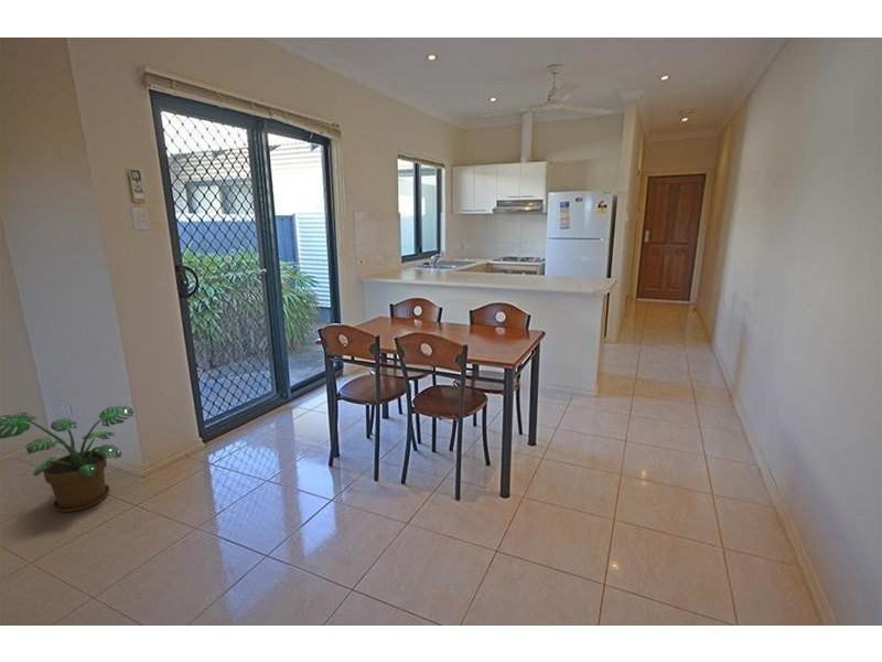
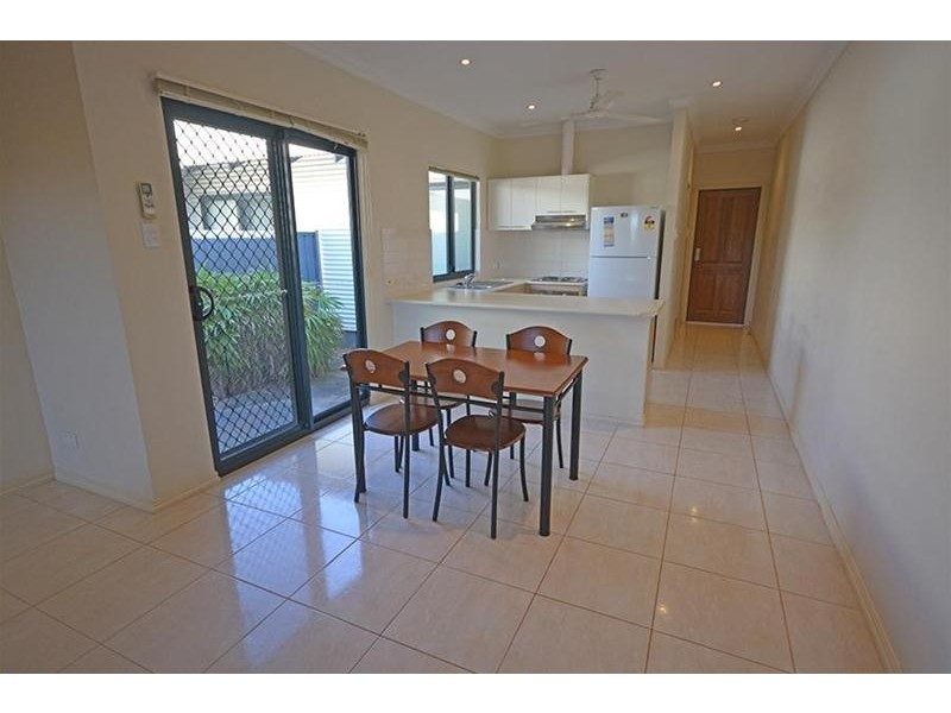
- potted plant (69, 452)
